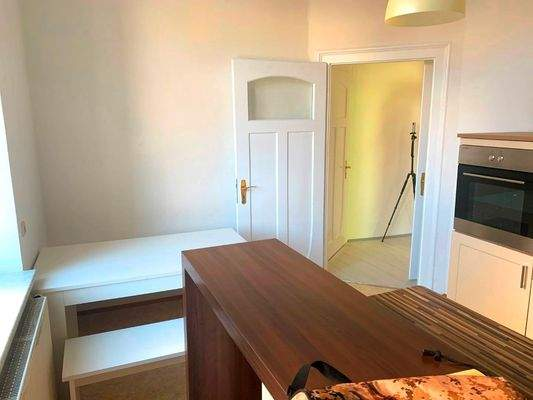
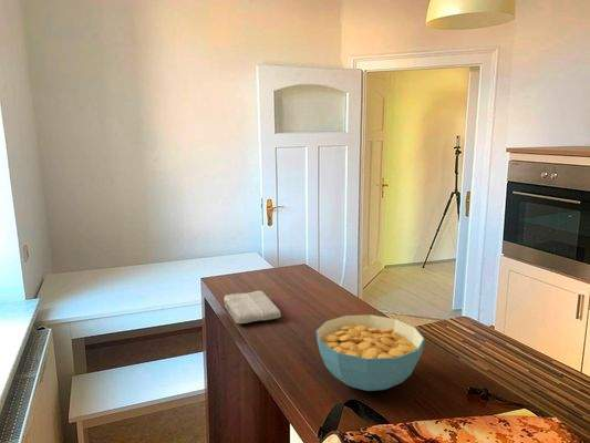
+ washcloth (250, 305)
+ cereal bowl (369, 358)
